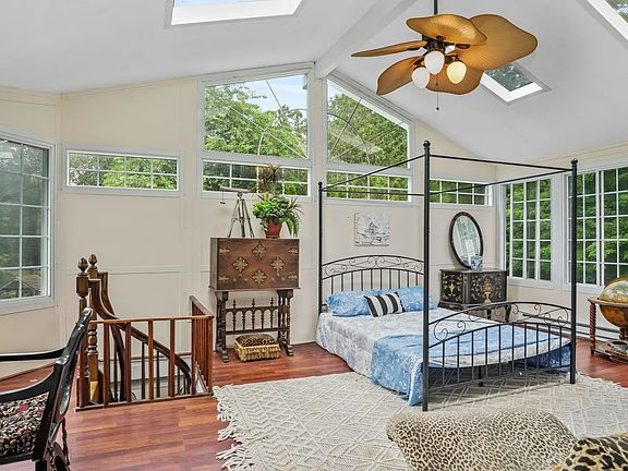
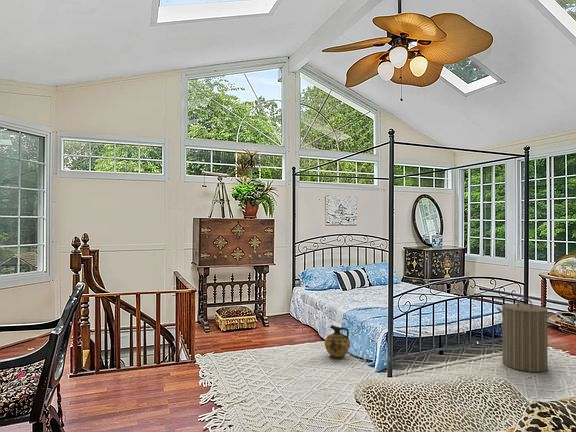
+ laundry hamper (524, 331)
+ ceramic jug (337, 341)
